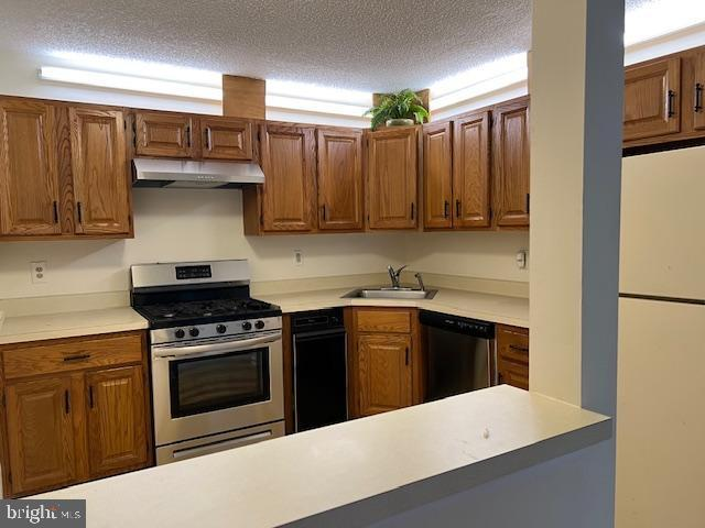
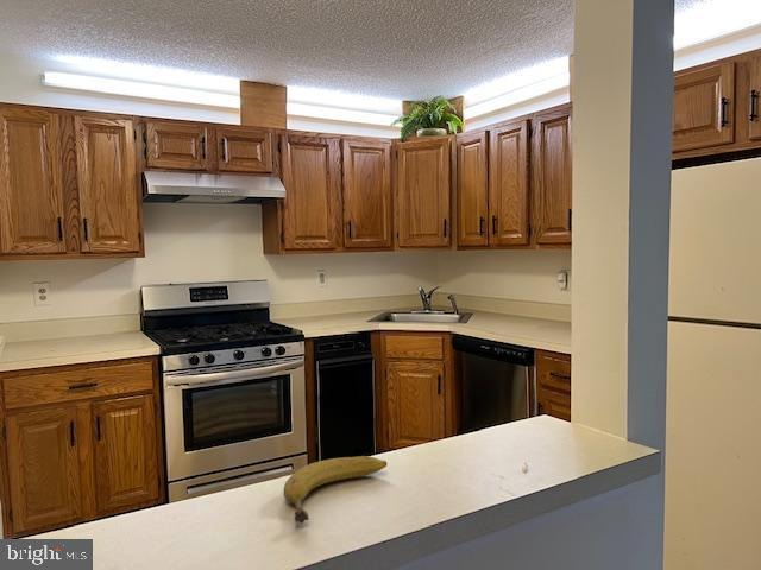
+ fruit (337, 480)
